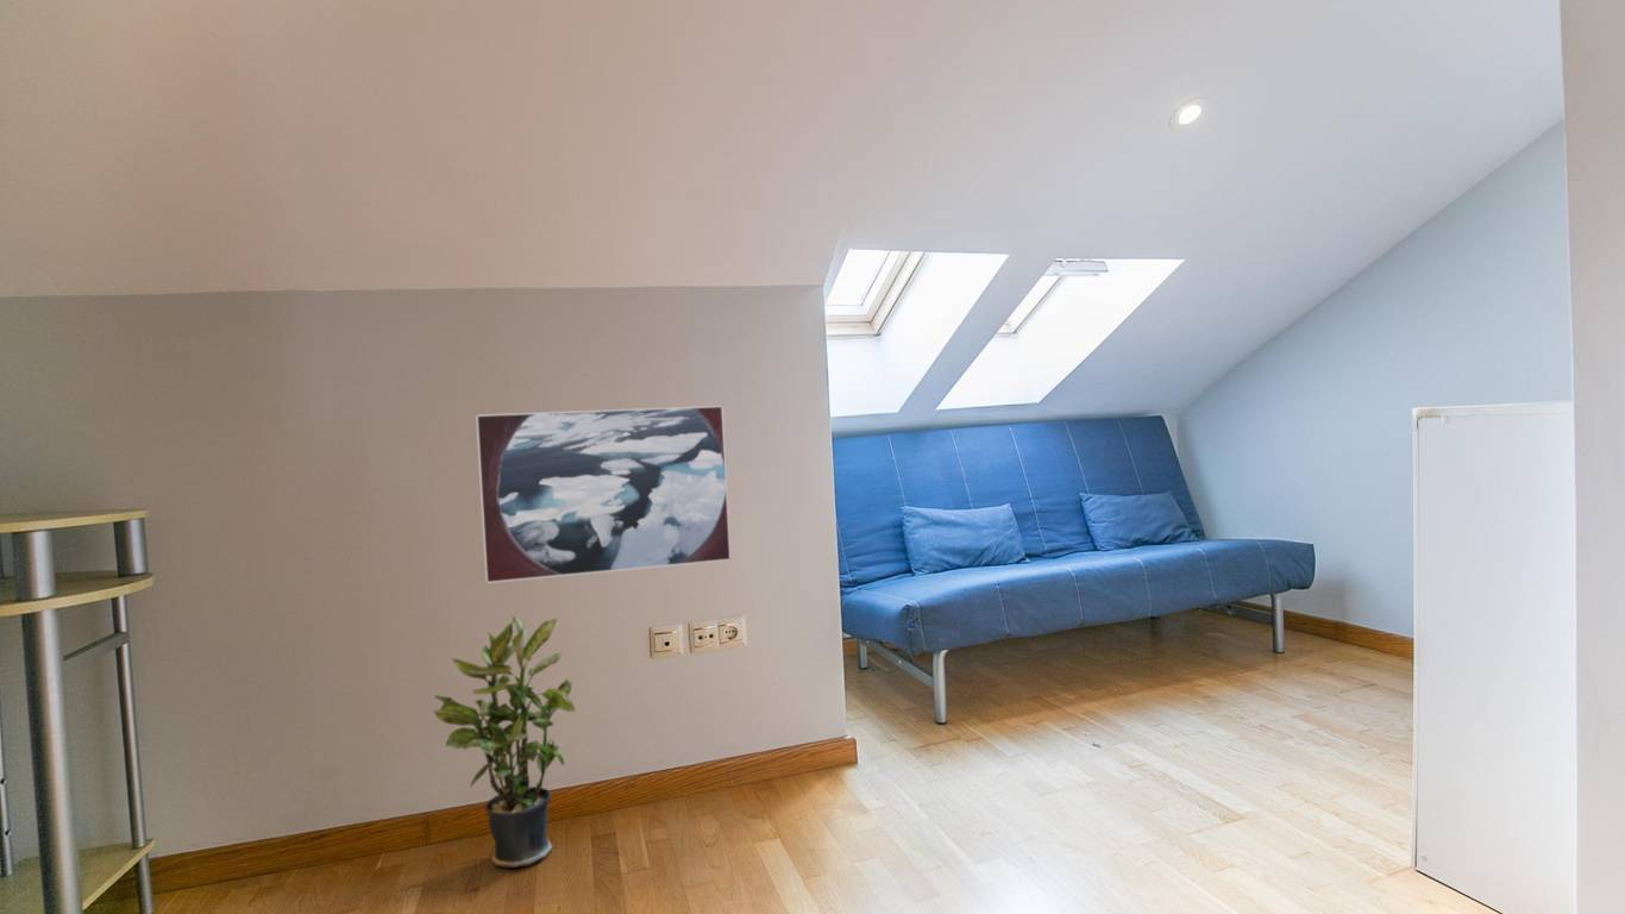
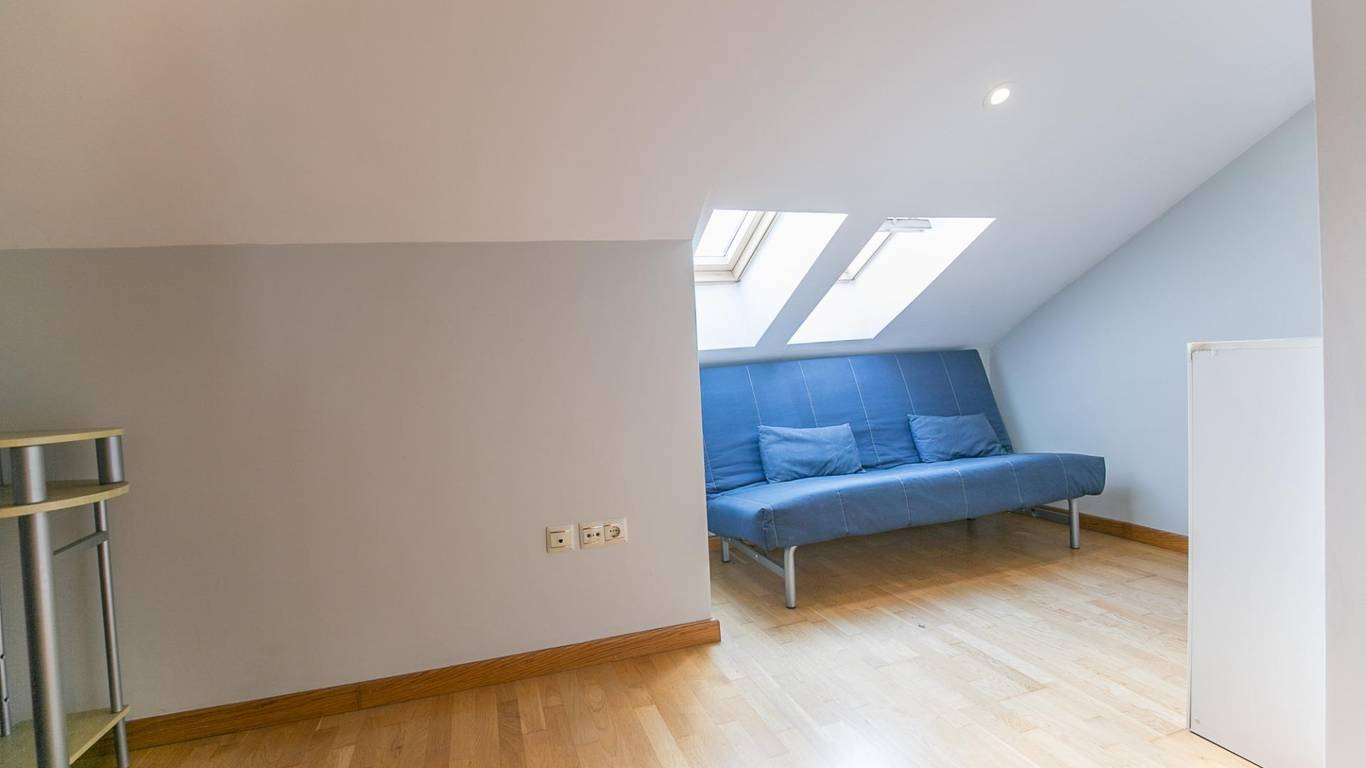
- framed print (608, 490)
- potted plant (508, 737)
